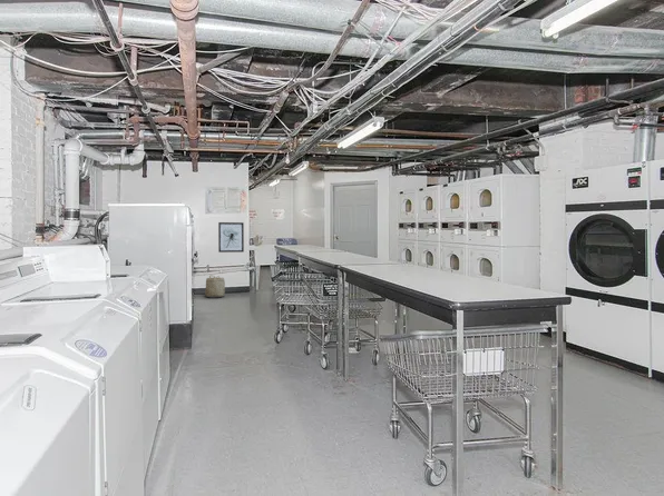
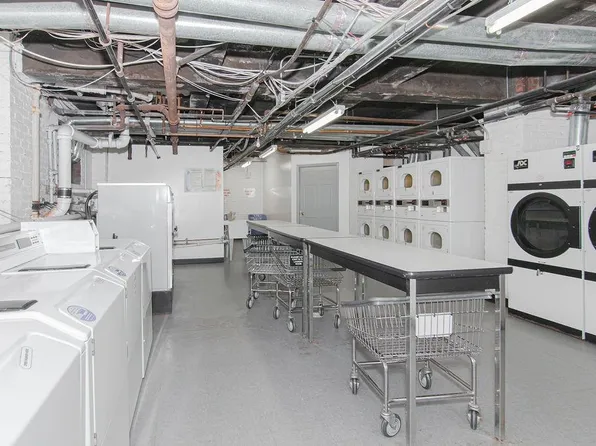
- wall art (231, 237)
- basket (215, 286)
